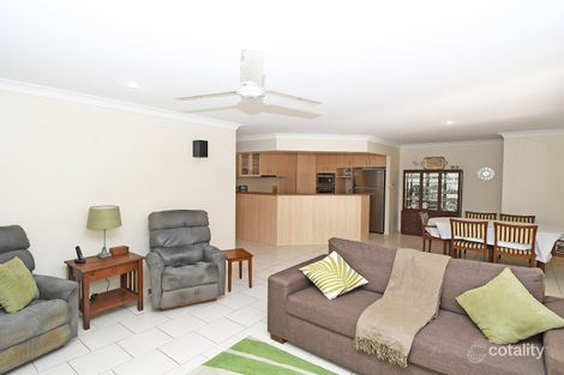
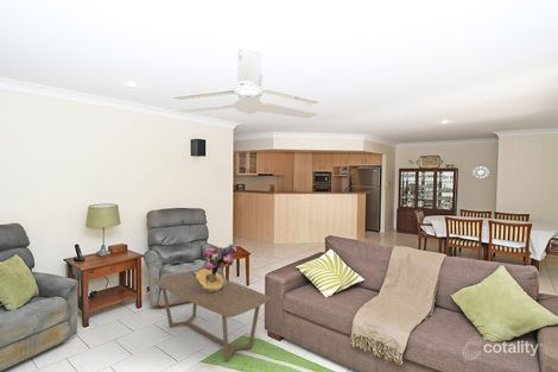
+ bouquet (214, 265)
+ coffee table (208, 309)
